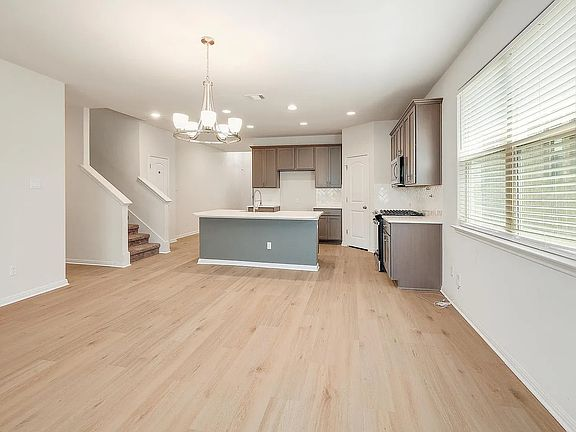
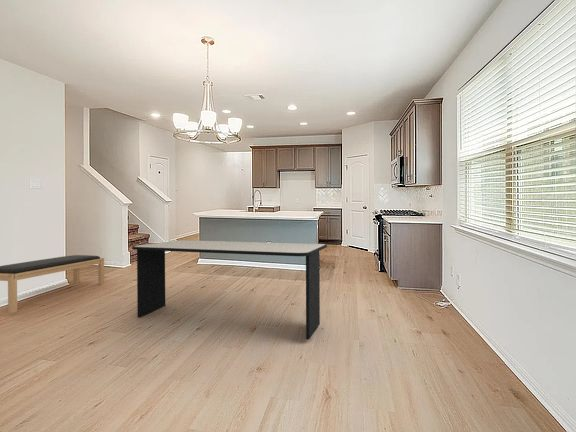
+ dining table (231, 253)
+ bench (49, 273)
